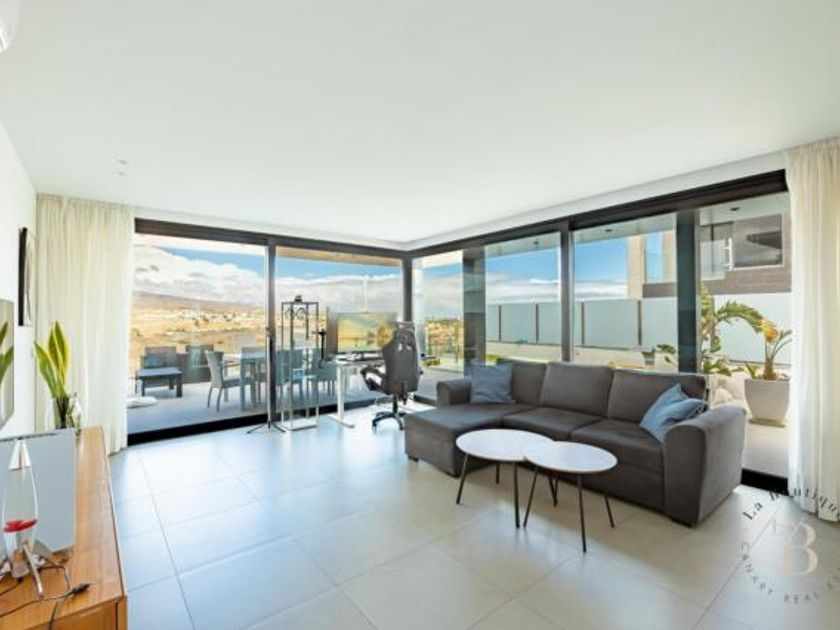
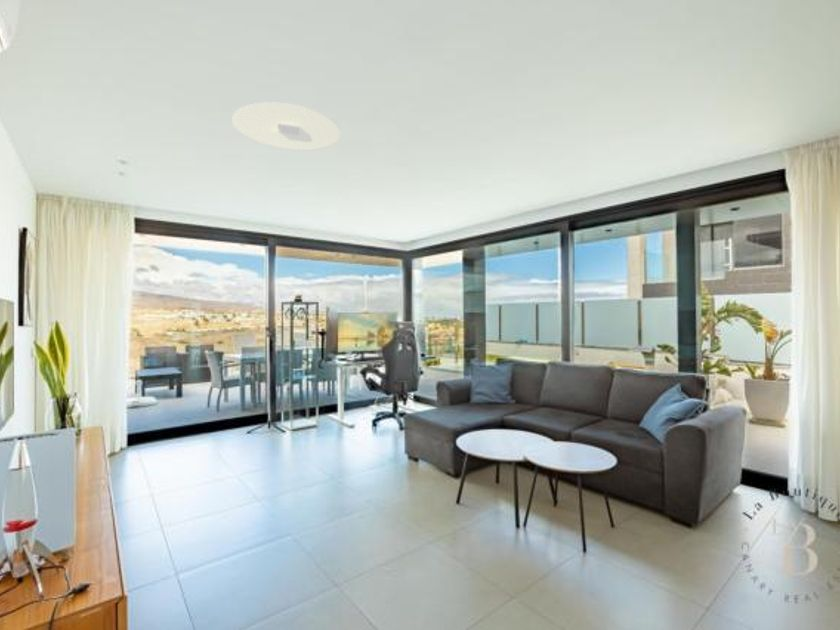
+ ceiling light (288, 124)
